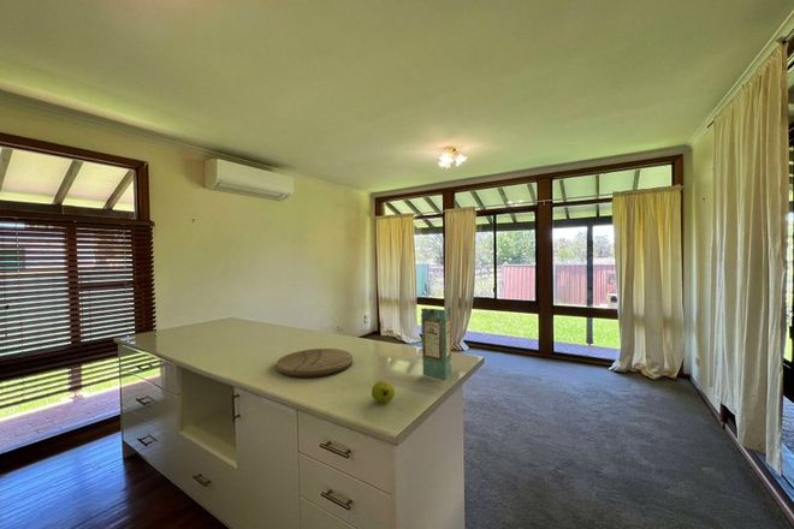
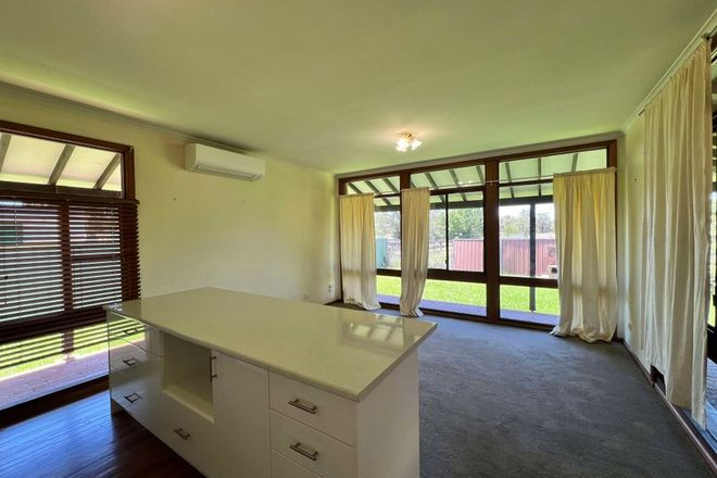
- cutting board (315, 361)
- fruit (384, 390)
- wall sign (437, 341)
